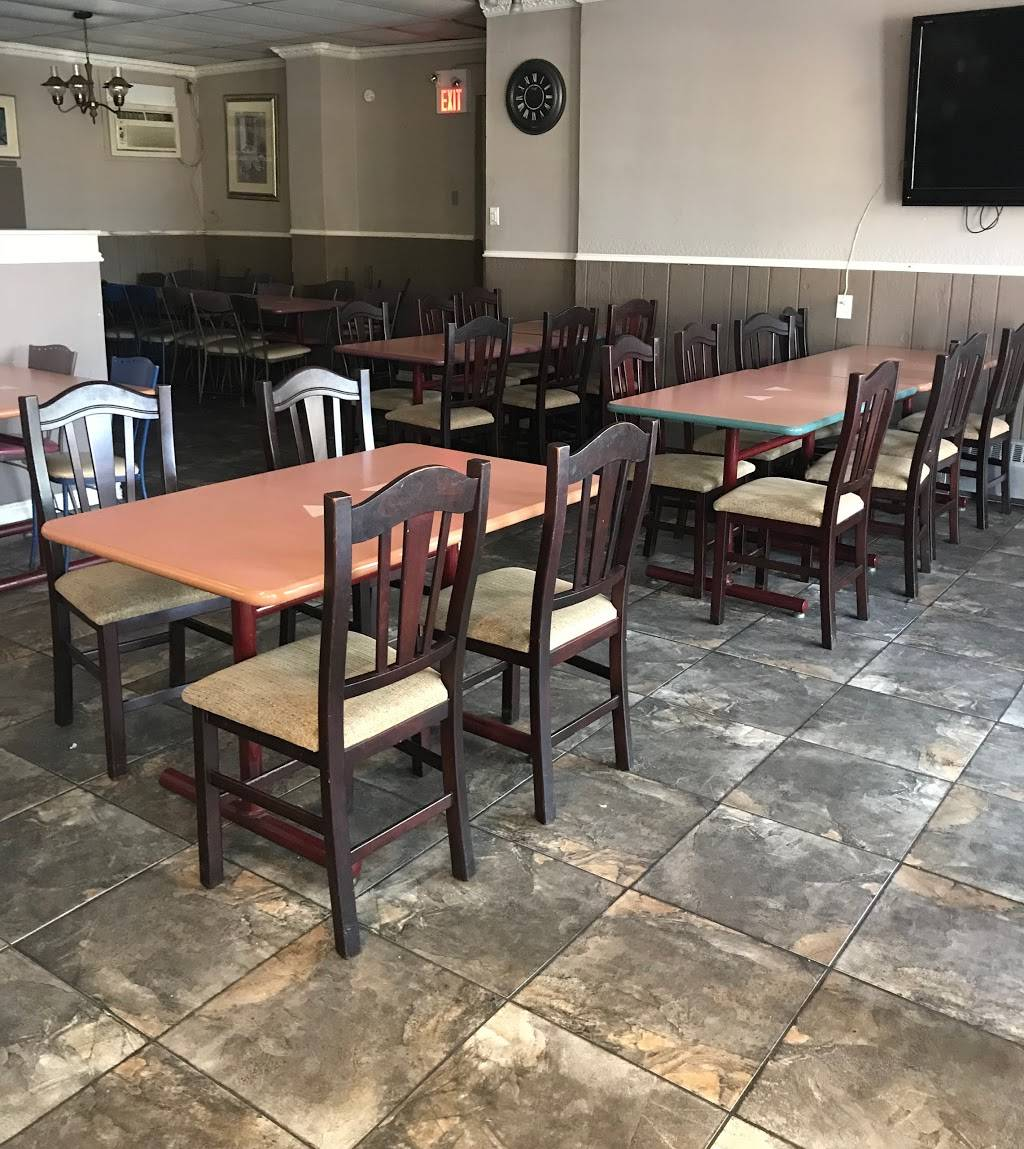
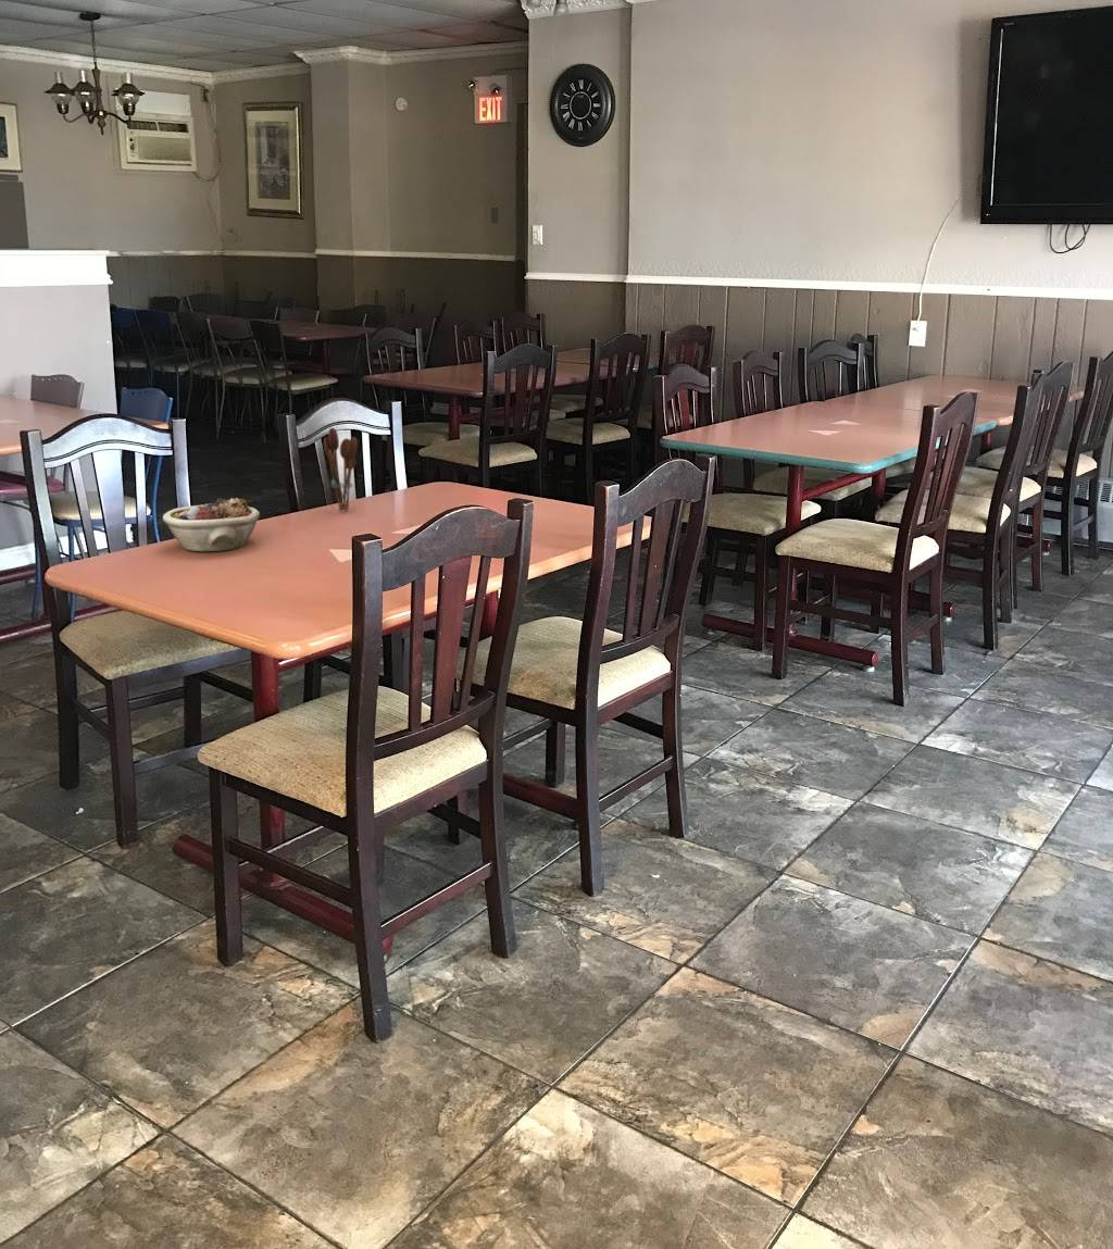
+ succulent planter (211, 522)
+ utensil holder (343, 470)
